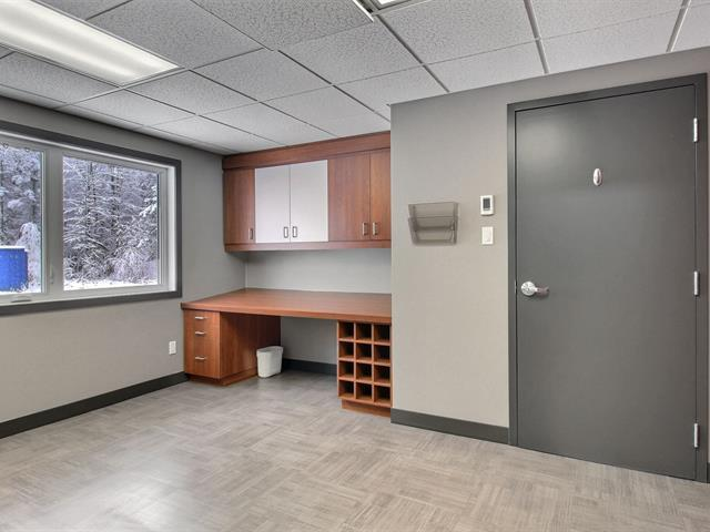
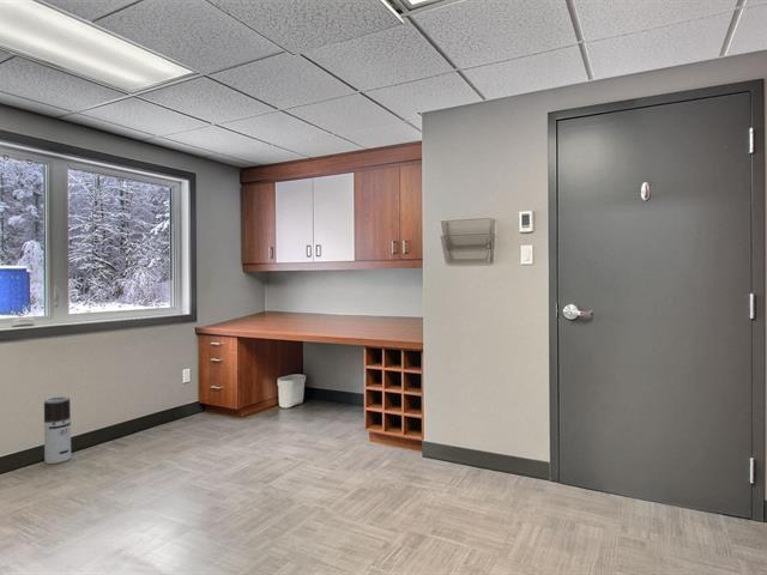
+ air purifier (58, 429)
